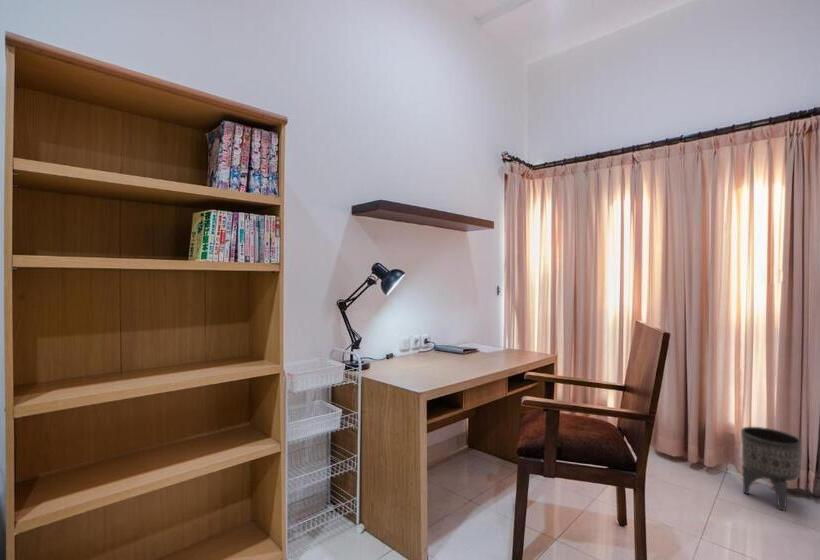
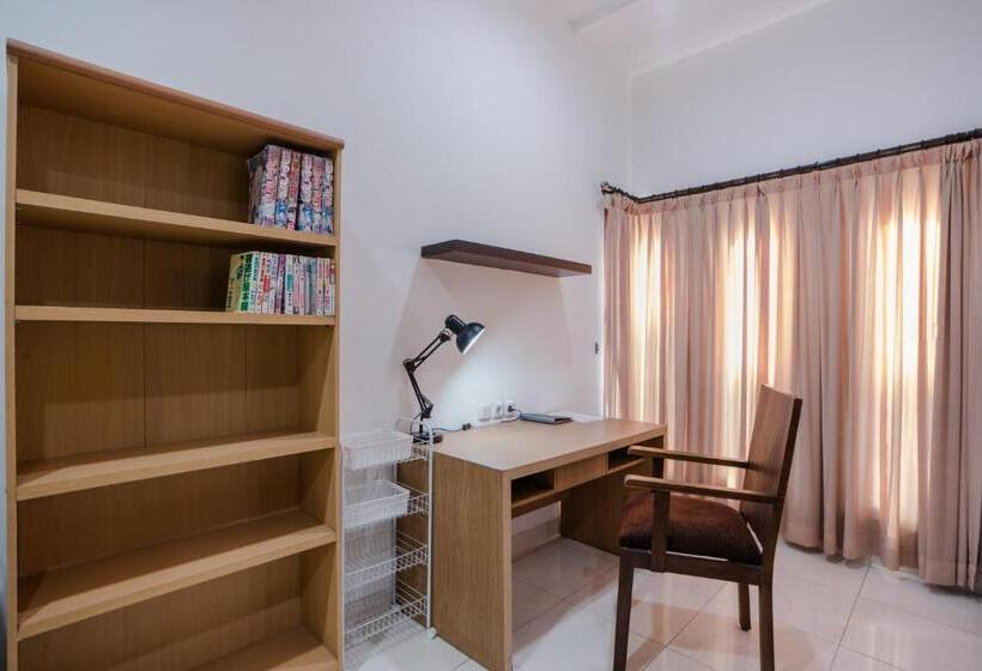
- planter (769, 467)
